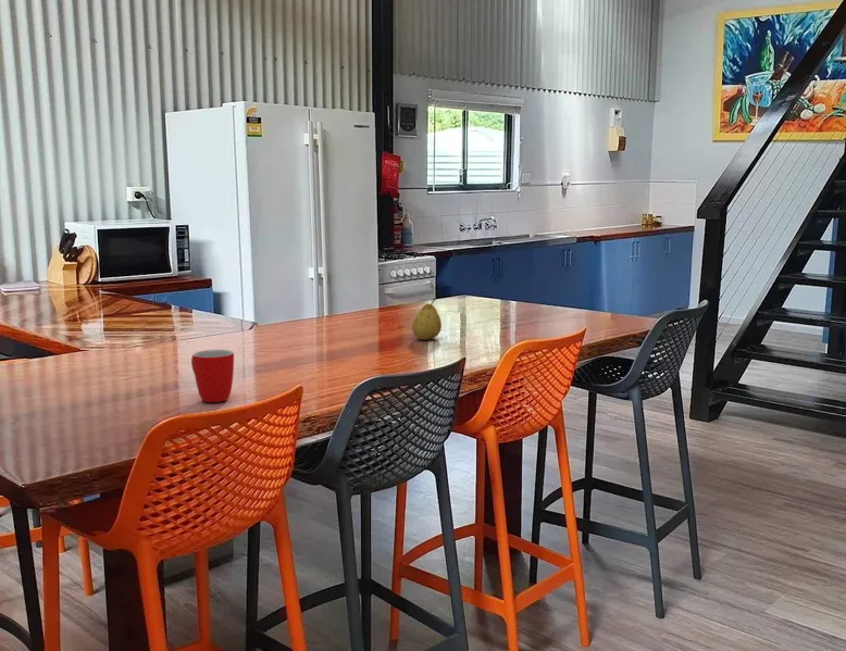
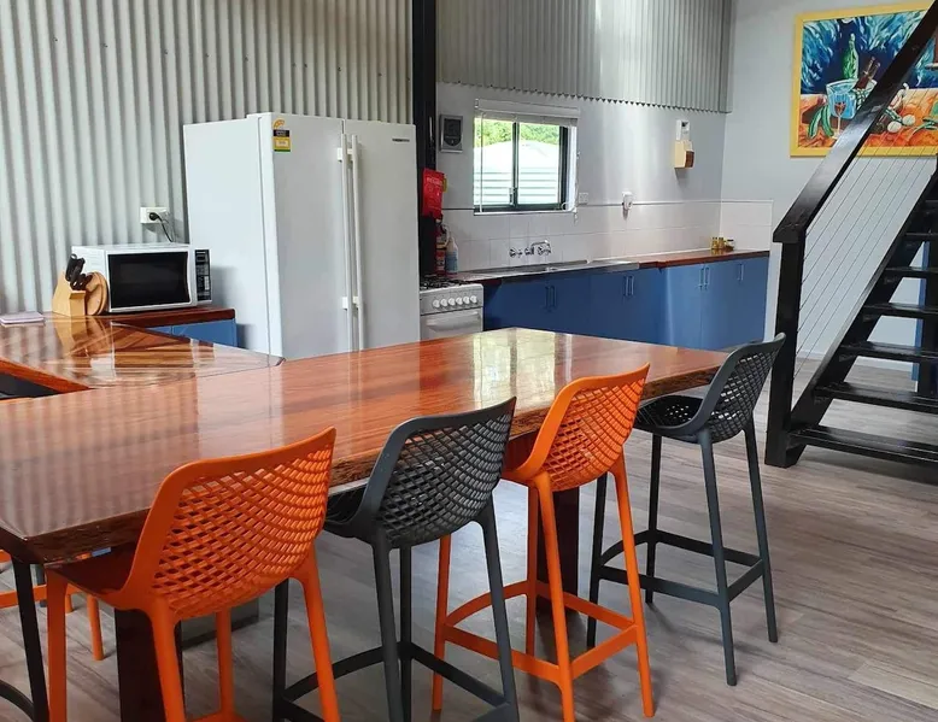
- fruit (426, 318)
- mug (209, 375)
